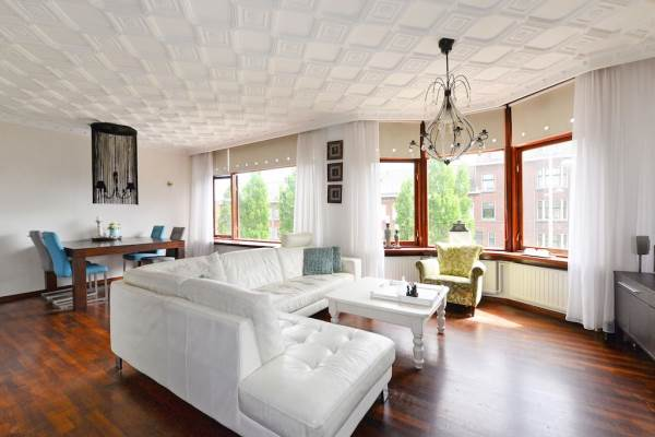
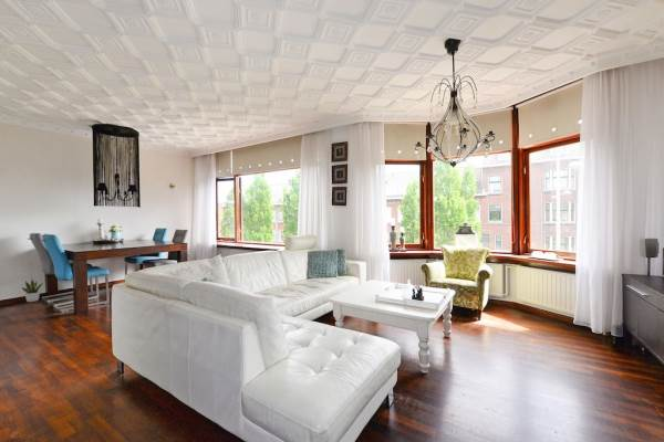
+ potted plant (32, 288)
